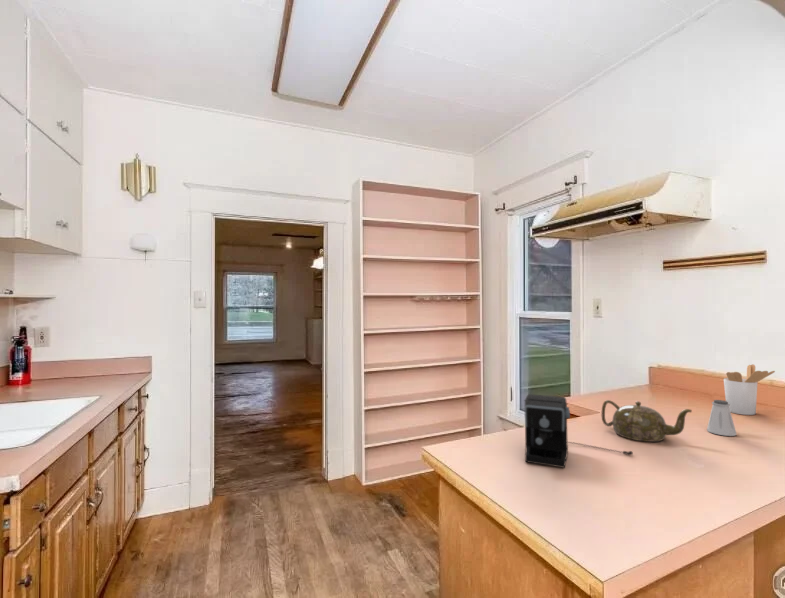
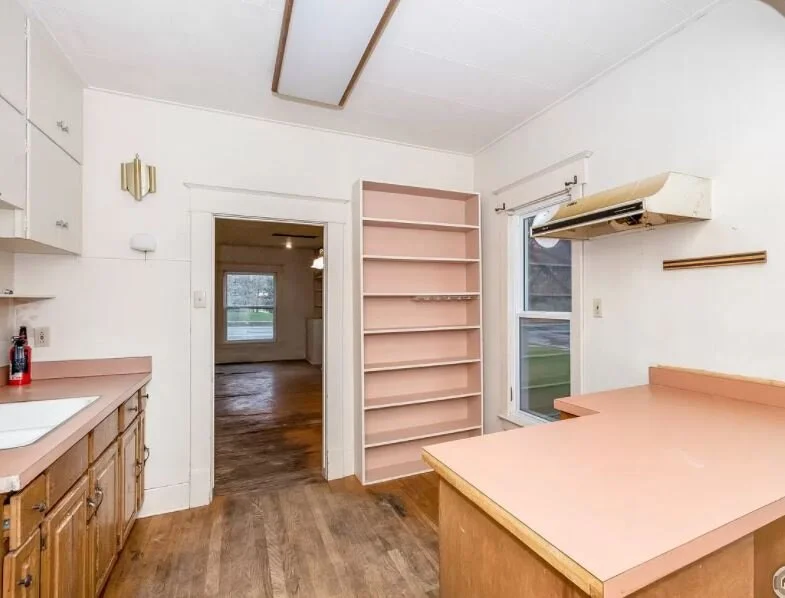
- coffee maker (566, 430)
- teapot (643, 418)
- utensil holder (747, 389)
- saltshaker (721, 416)
